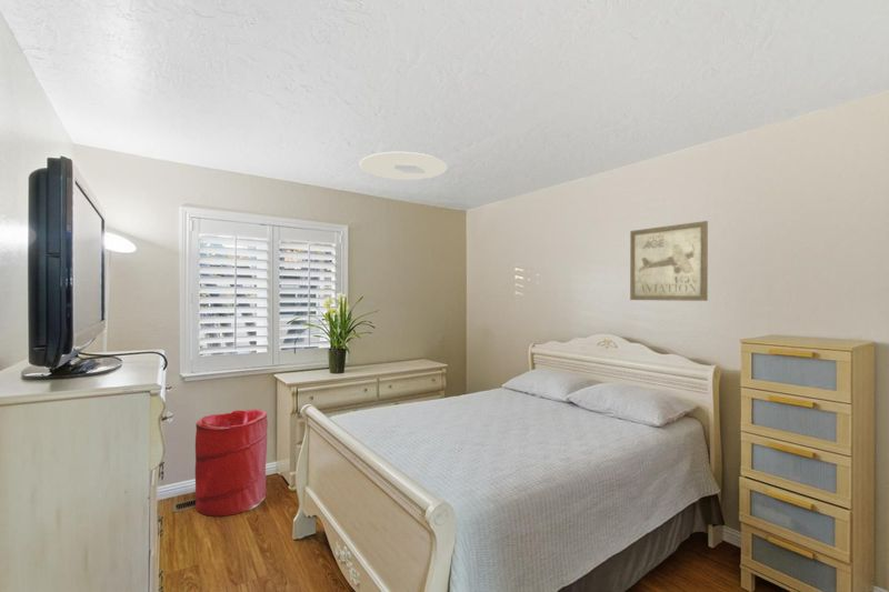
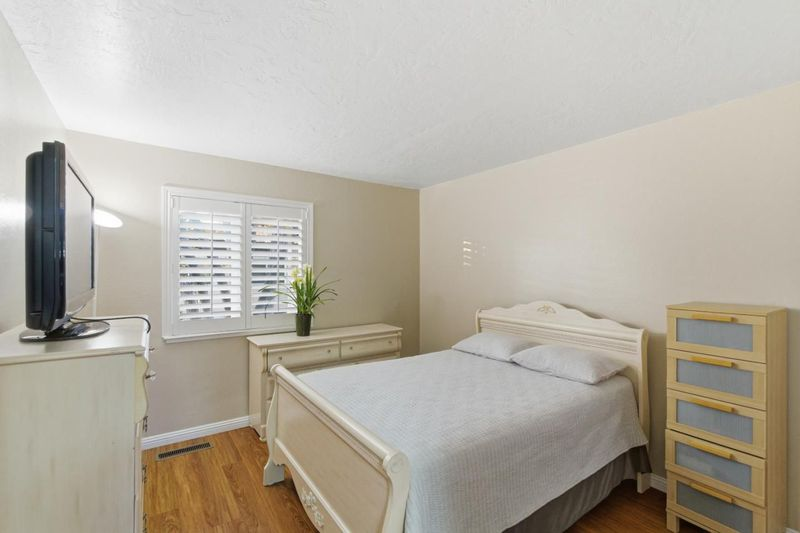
- laundry hamper (232, 456)
- ceiling light (403, 163)
- wall art (666, 263)
